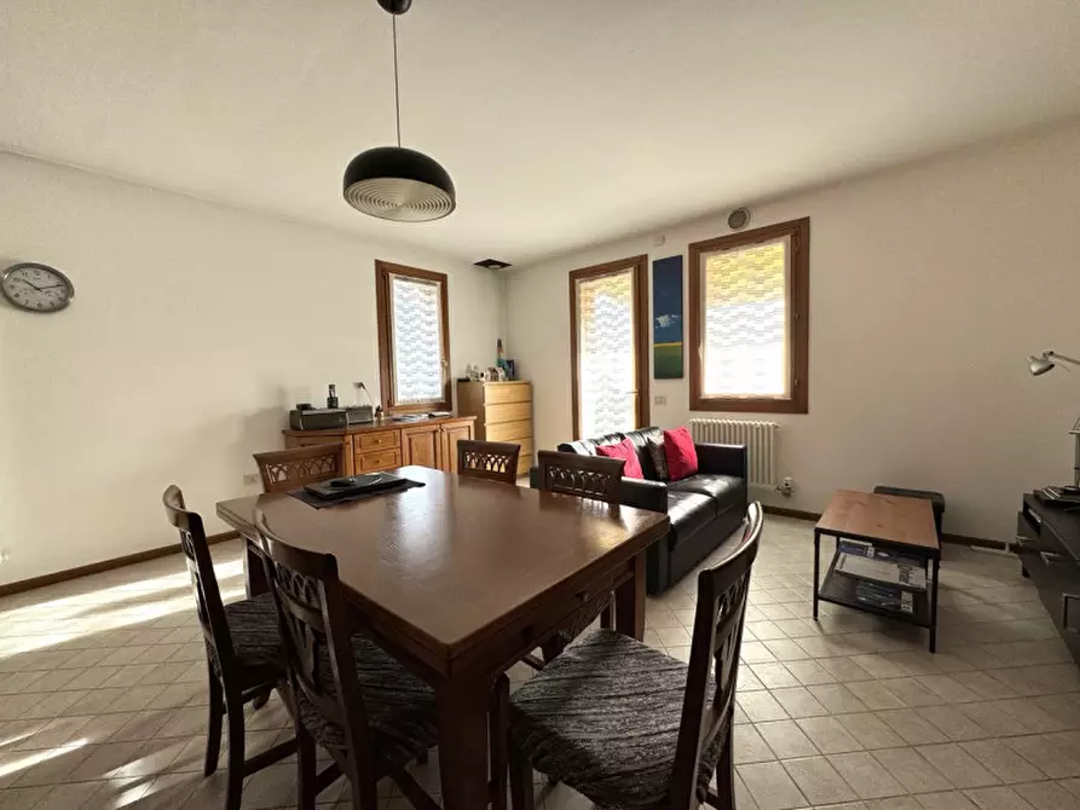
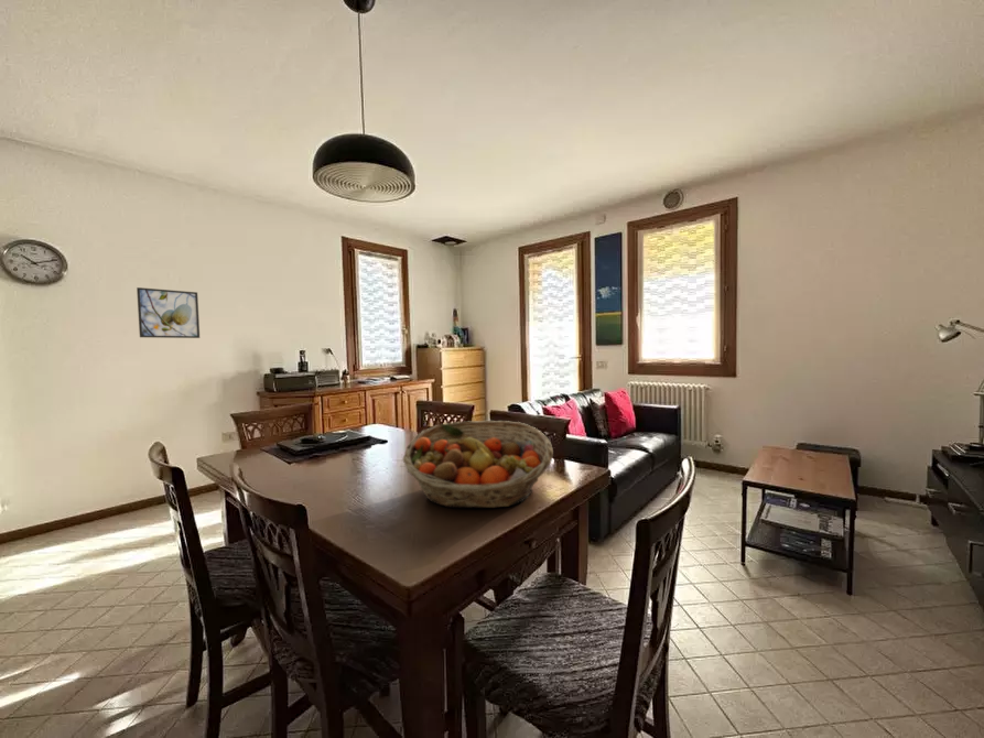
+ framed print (170, 314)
+ fruit basket (477, 460)
